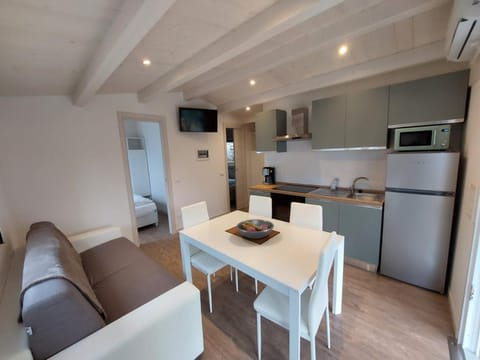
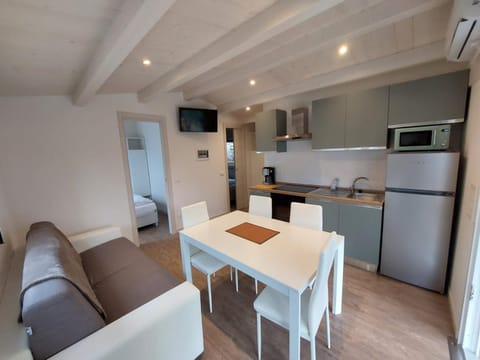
- fruit bowl (255, 228)
